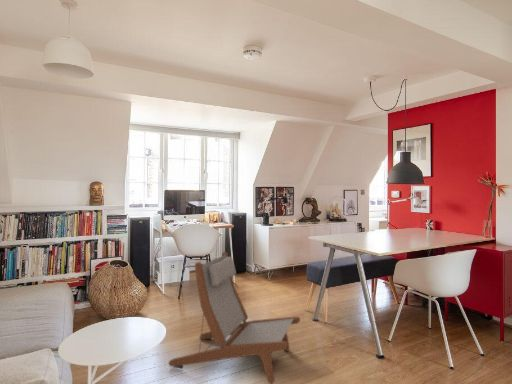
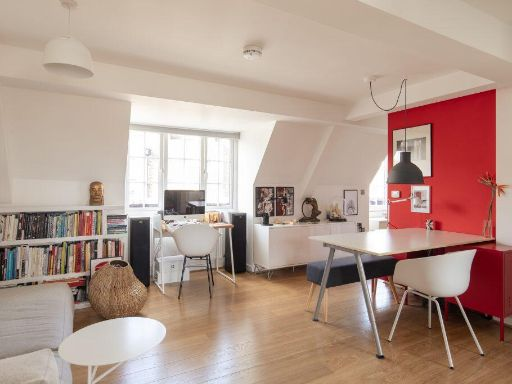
- lounge chair (238, 308)
